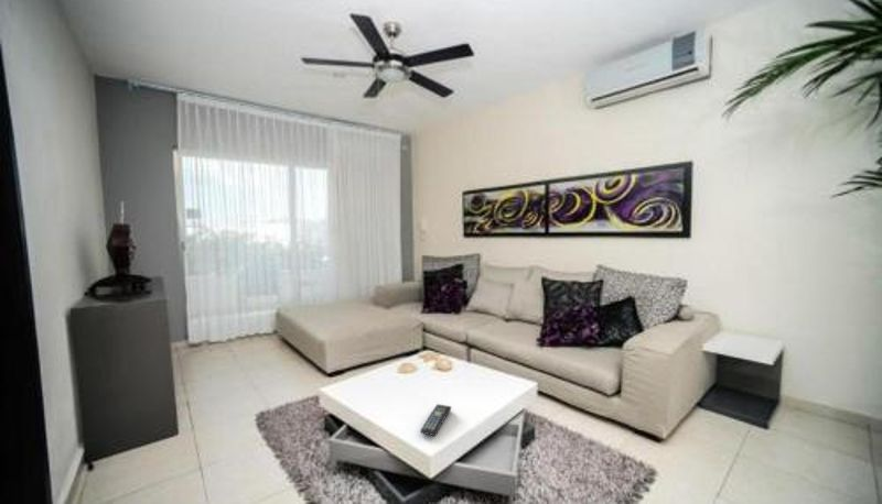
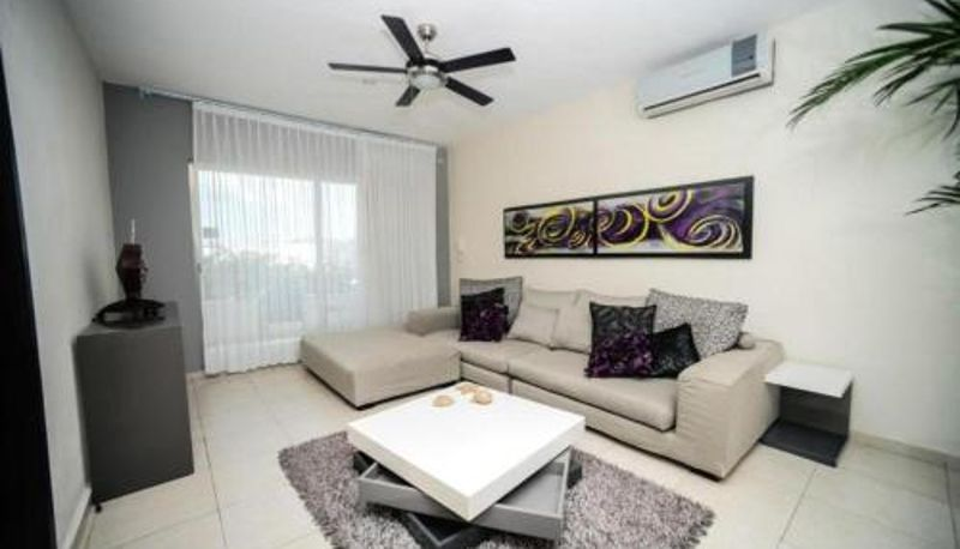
- remote control (437, 418)
